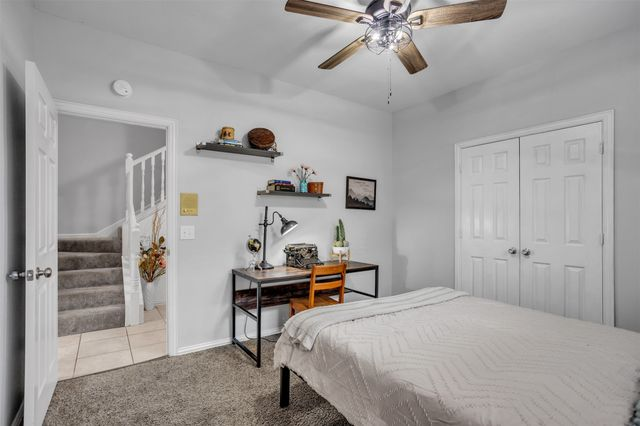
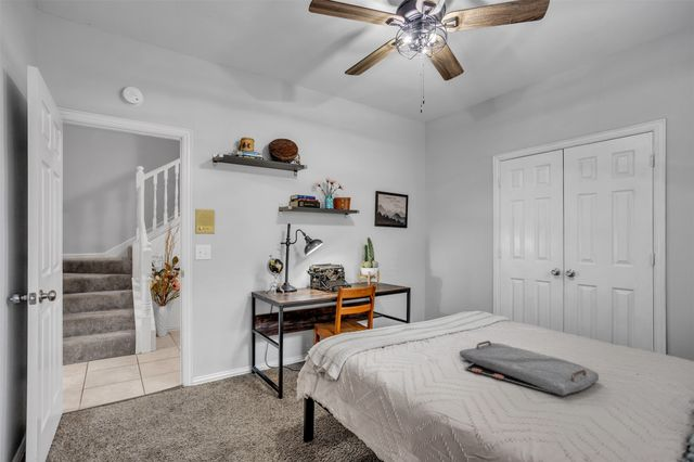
+ serving tray (519, 363)
